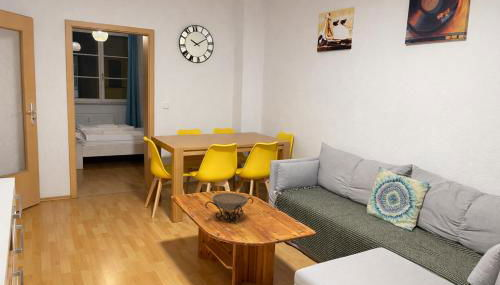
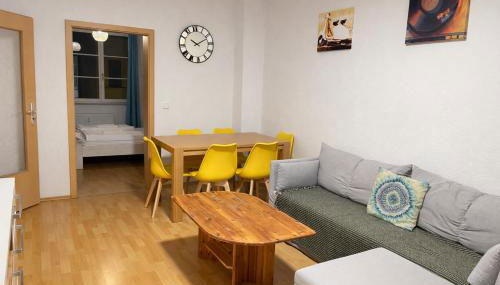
- decorative bowl (229, 208)
